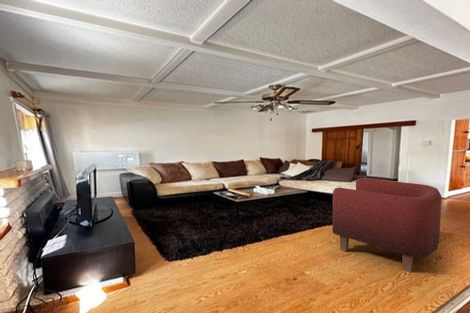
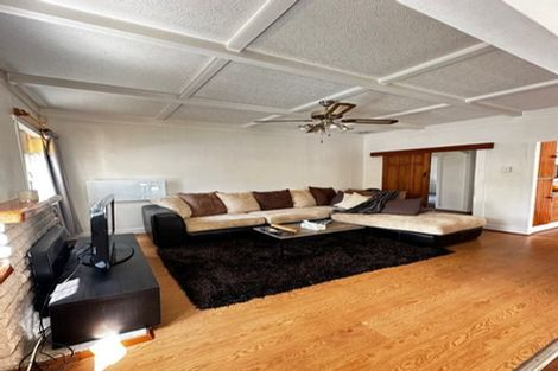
- armchair (386, 218)
